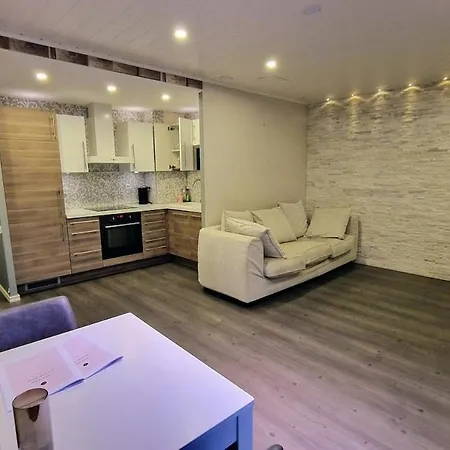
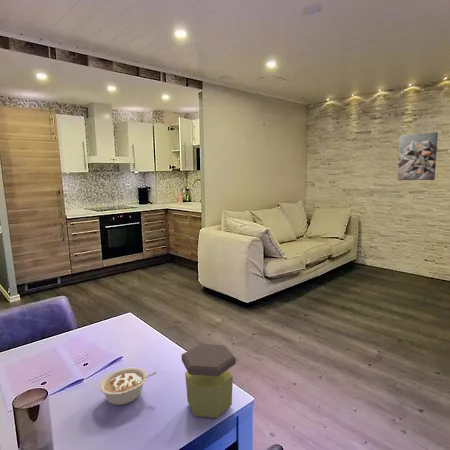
+ wall art (416, 157)
+ jar (208, 380)
+ legume (125, 385)
